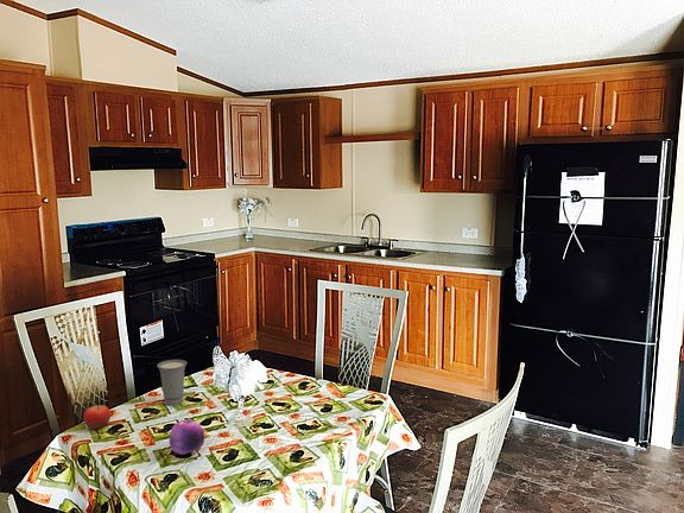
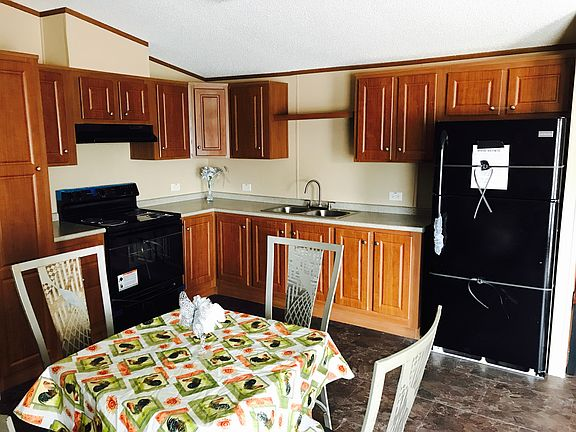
- cup (172, 382)
- fruit (185, 437)
- fruit (96, 414)
